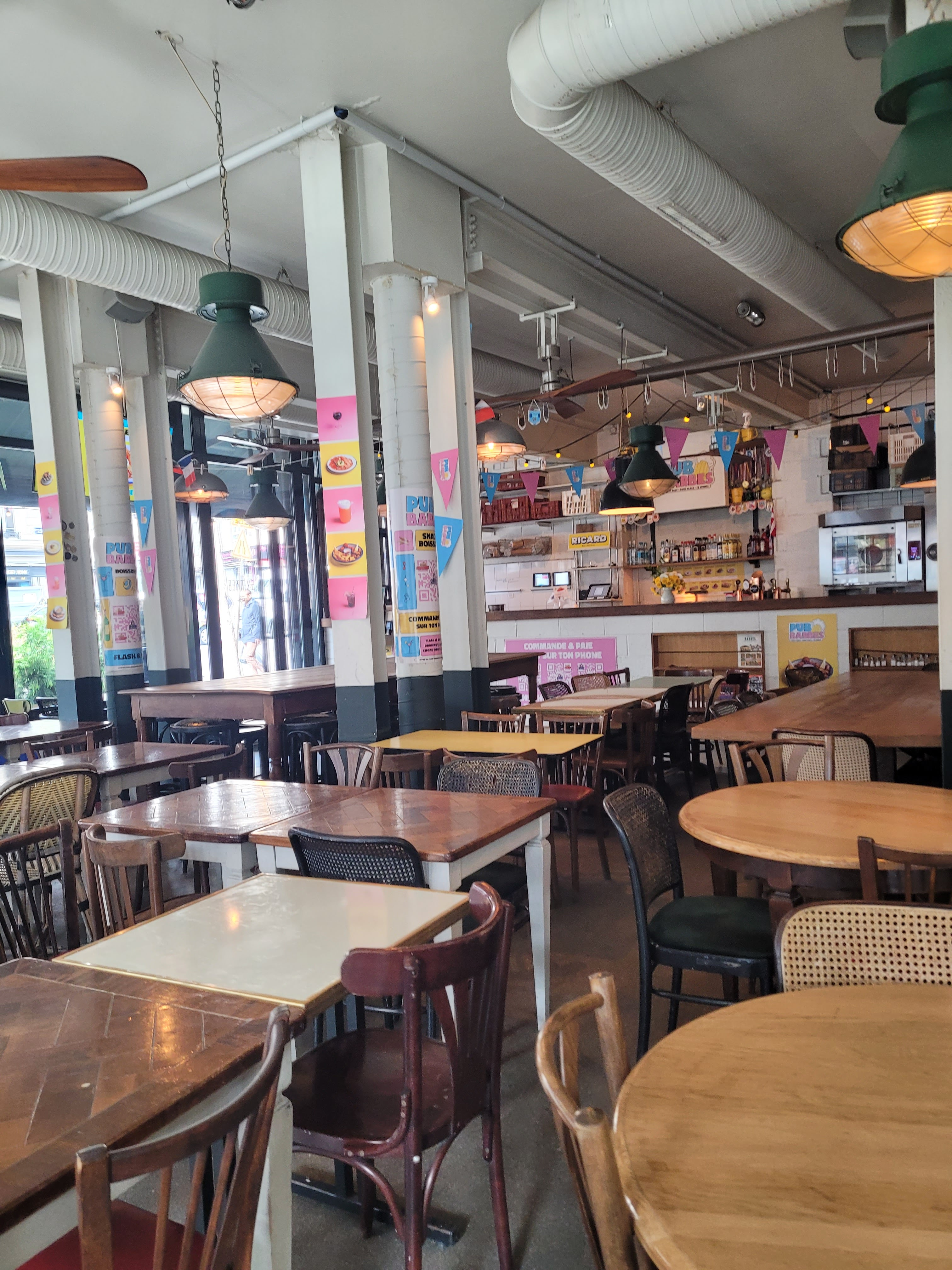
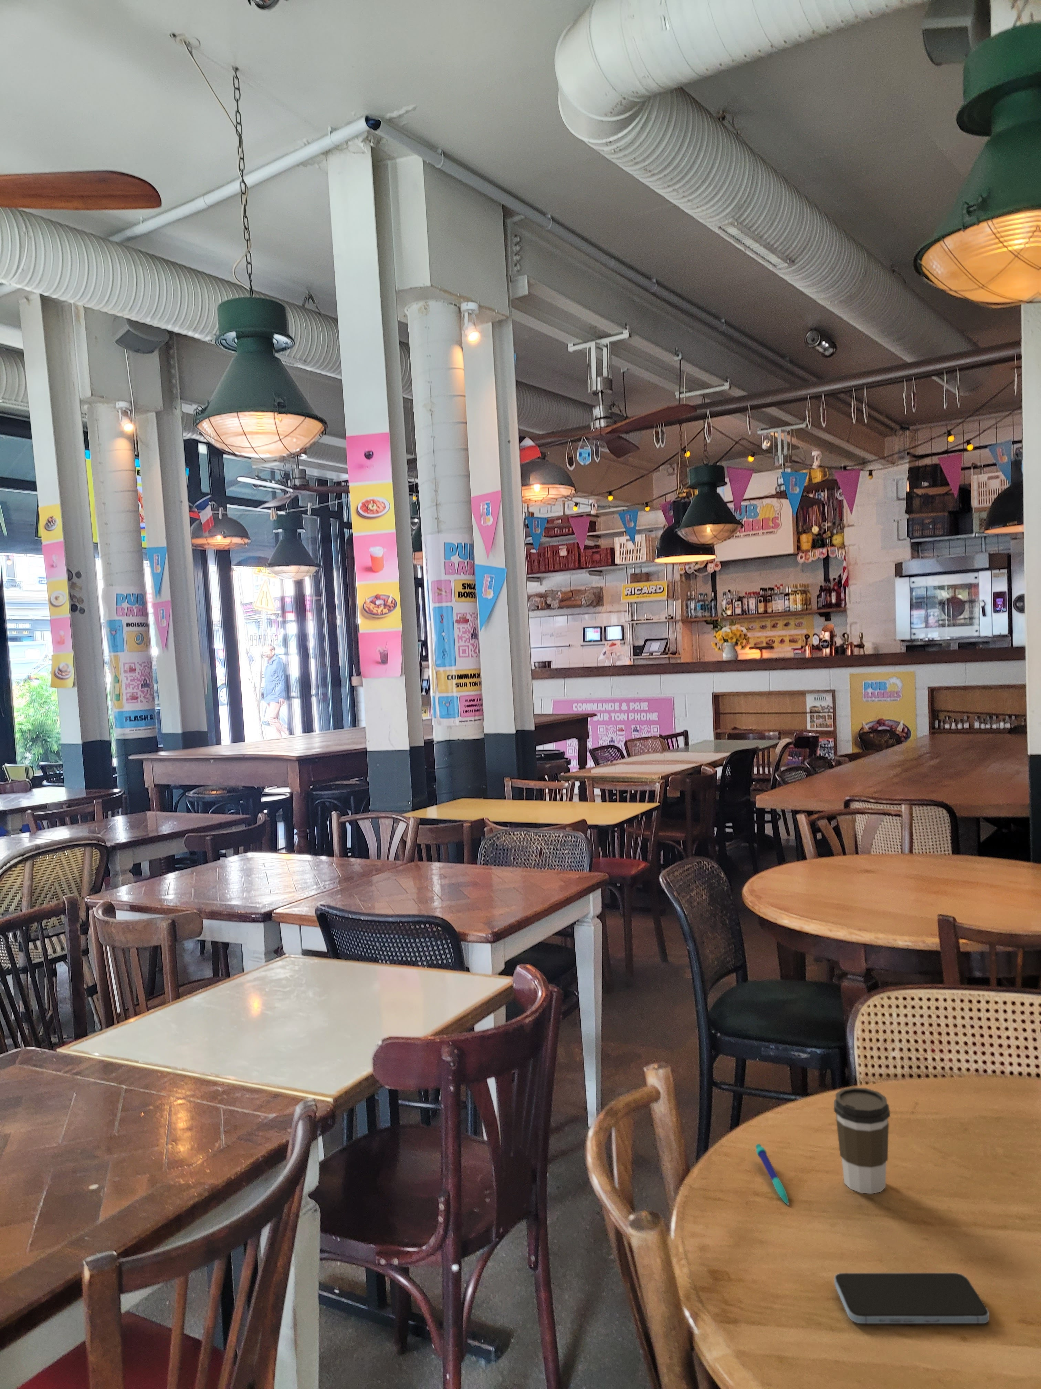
+ smartphone (909, 1297)
+ pen (772, 1174)
+ coffee cup (863, 1141)
